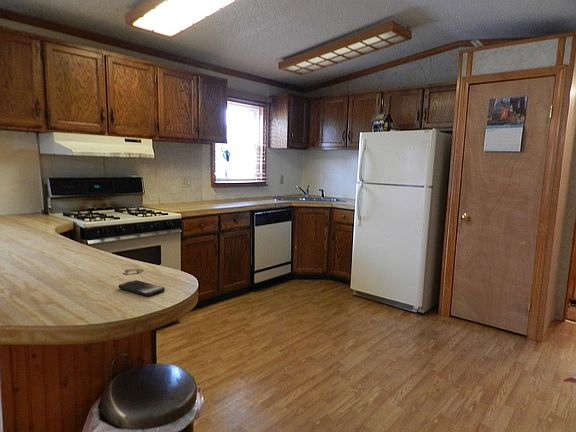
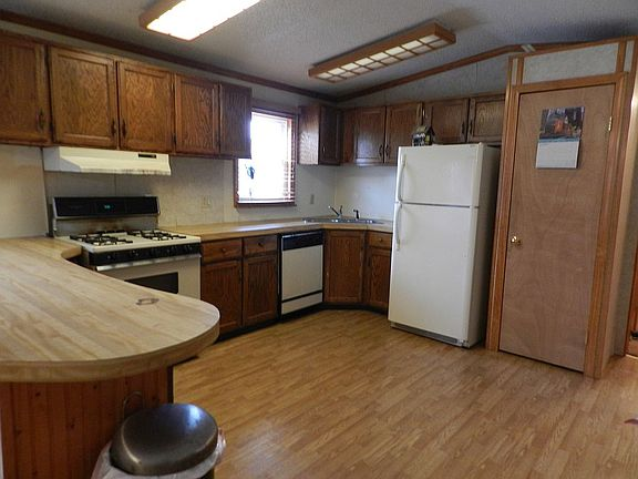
- smartphone (141, 287)
